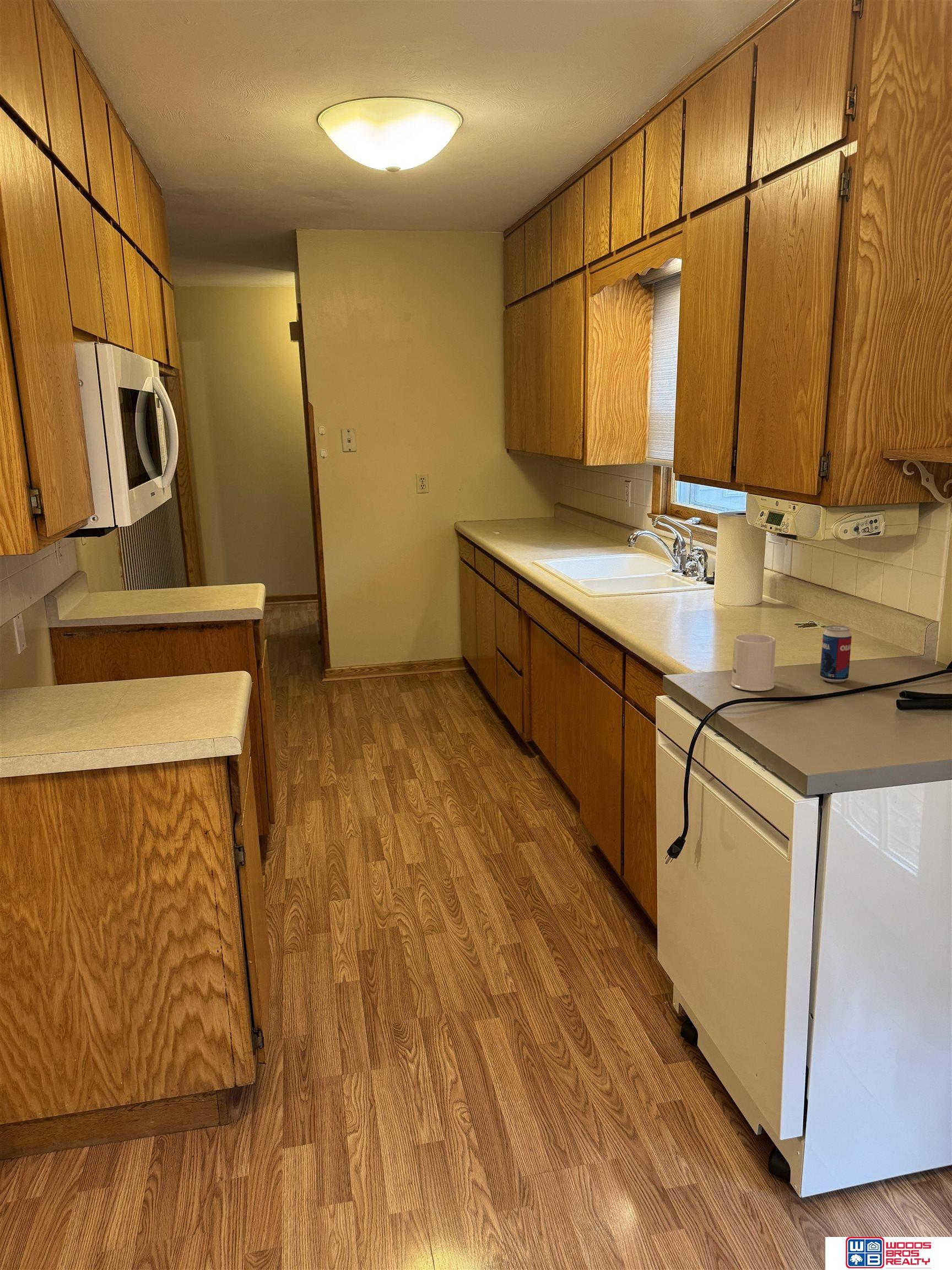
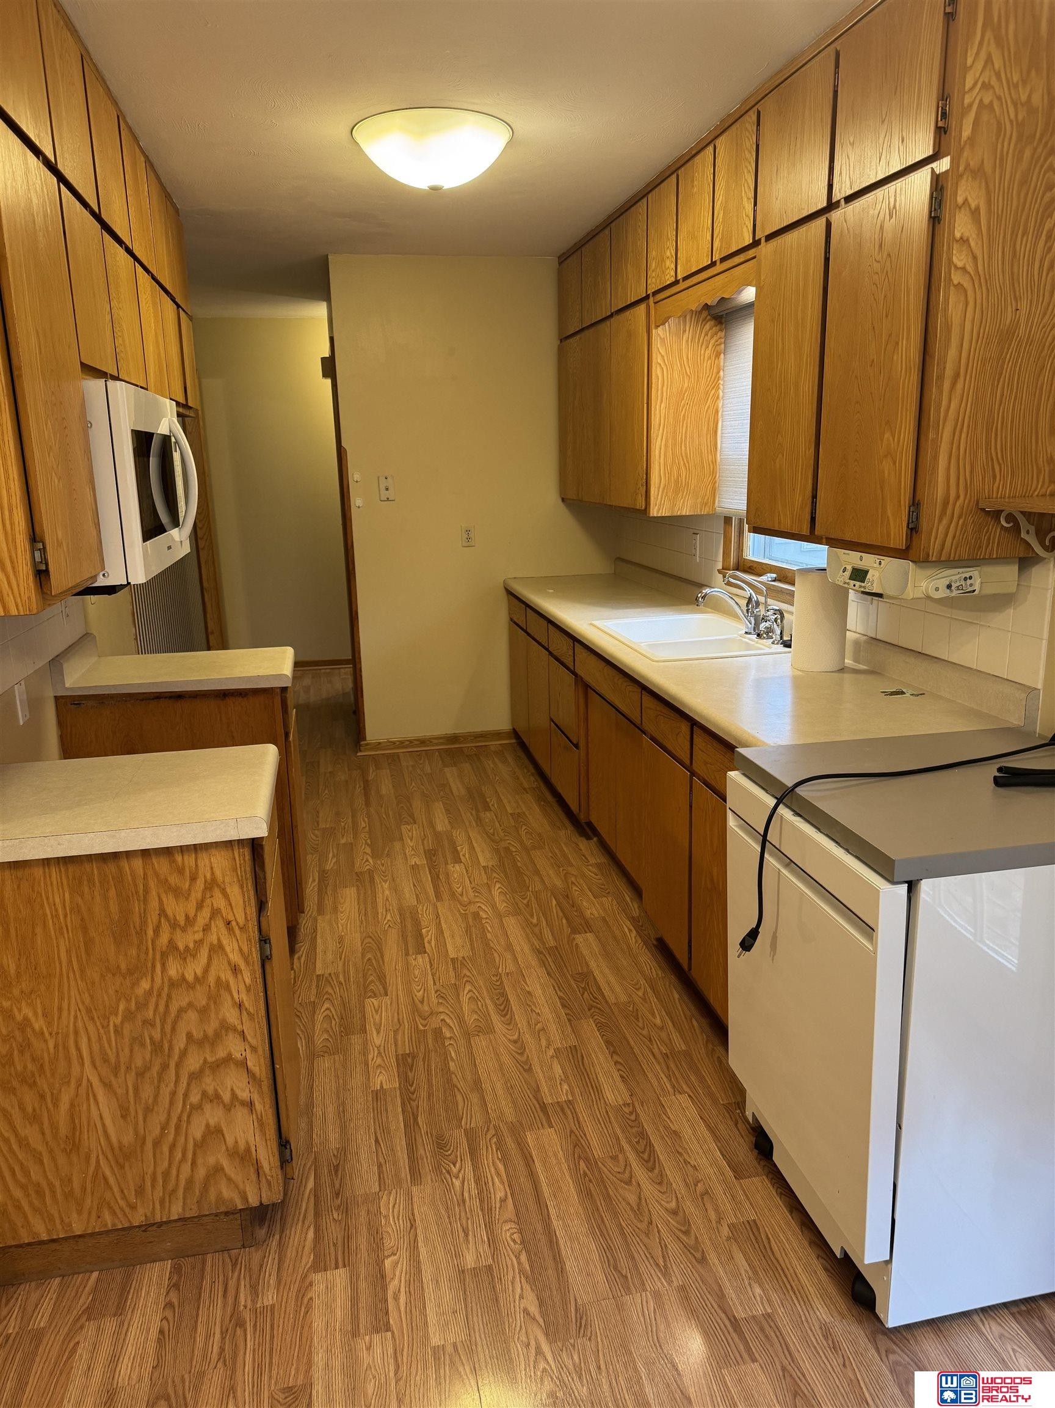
- mug (753, 660)
- beverage can (836, 654)
